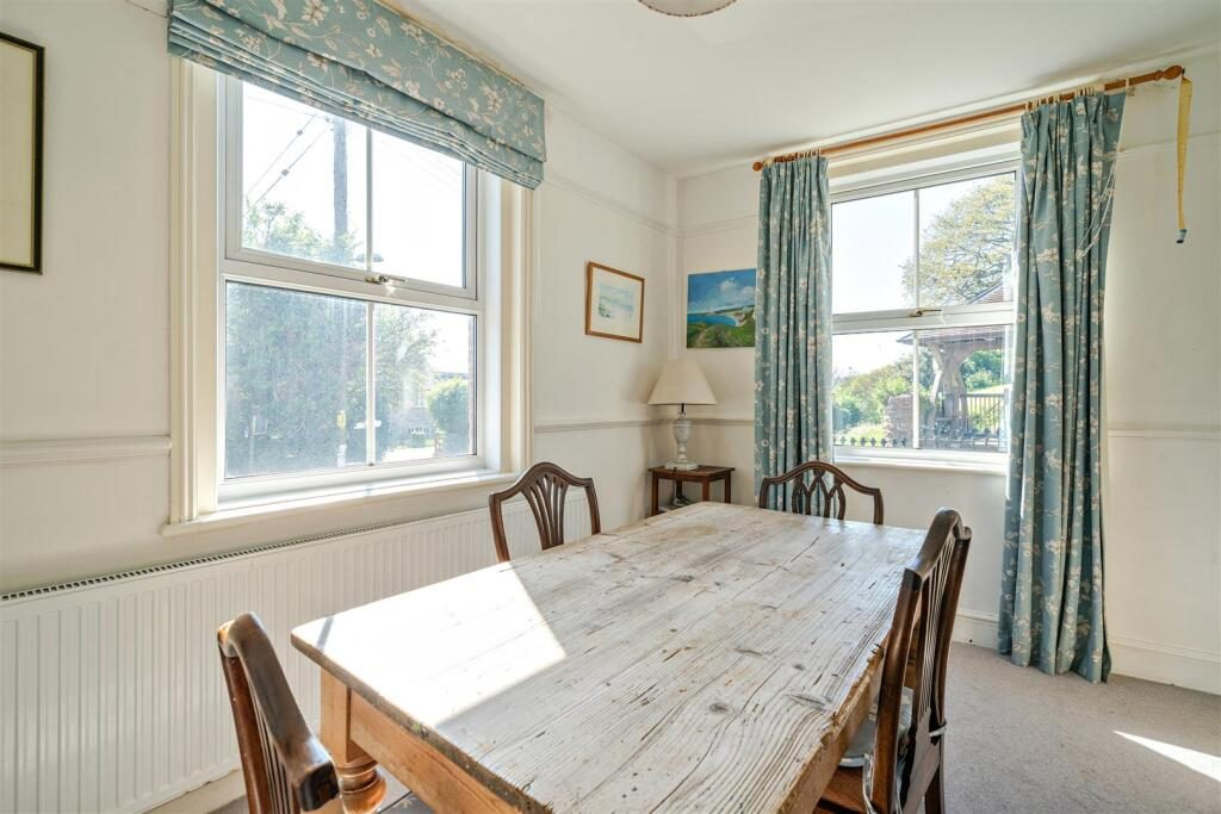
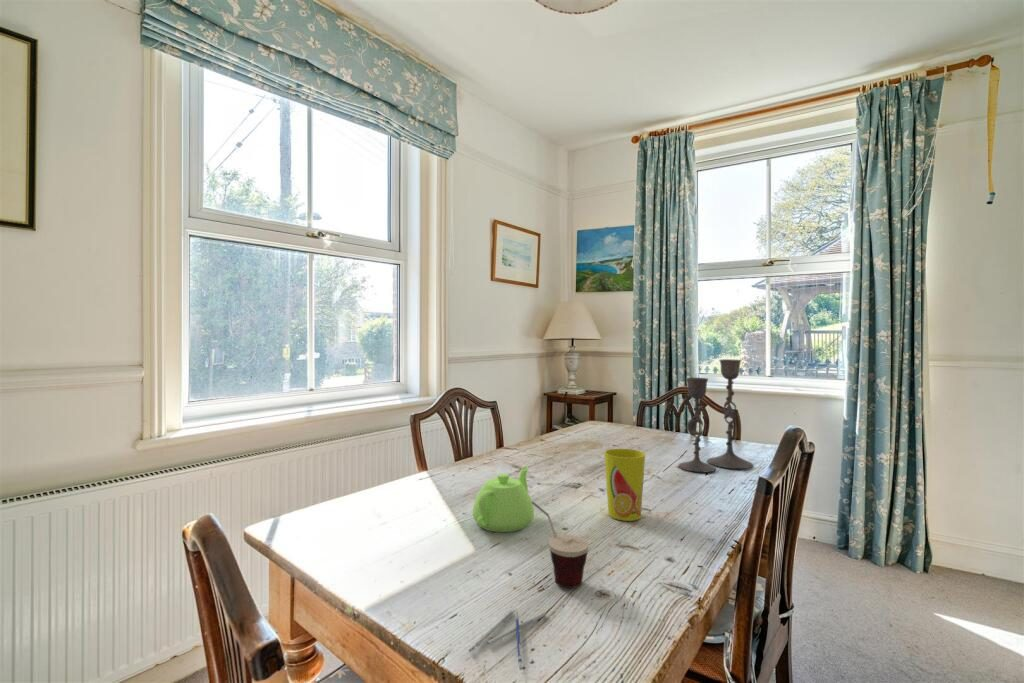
+ pen (518, 632)
+ teapot (505, 497)
+ candlestick (721, 409)
+ cup (624, 483)
+ cup (556, 543)
